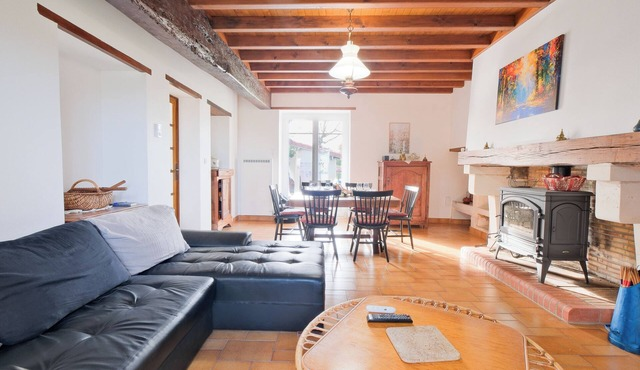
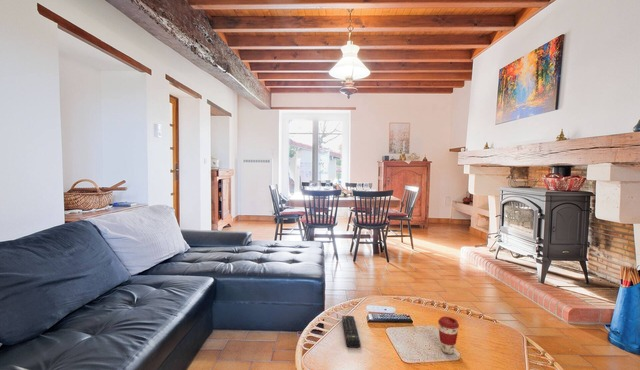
+ remote control (350, 330)
+ coffee cup (448, 335)
